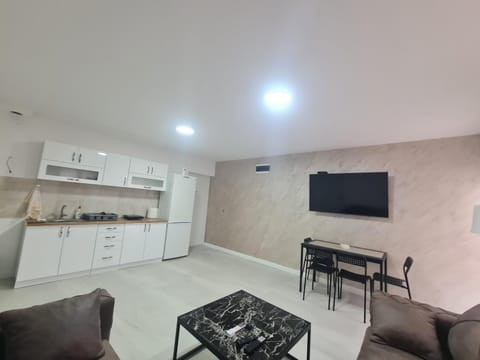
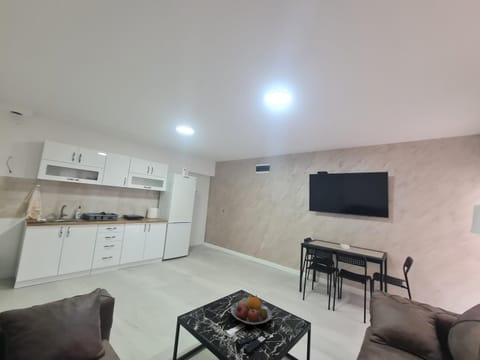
+ fruit bowl (251, 309)
